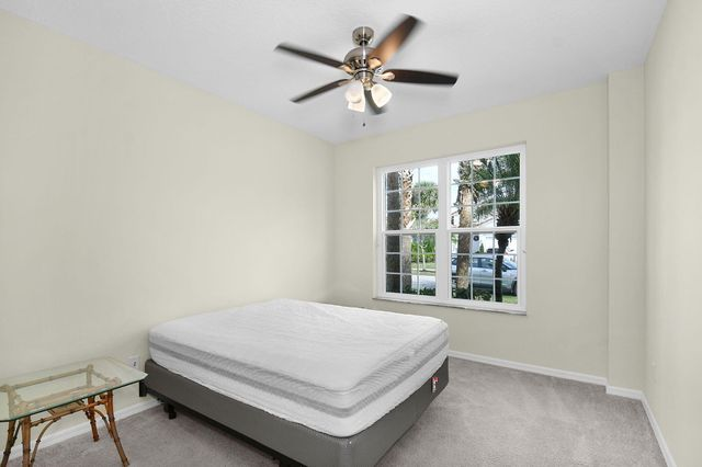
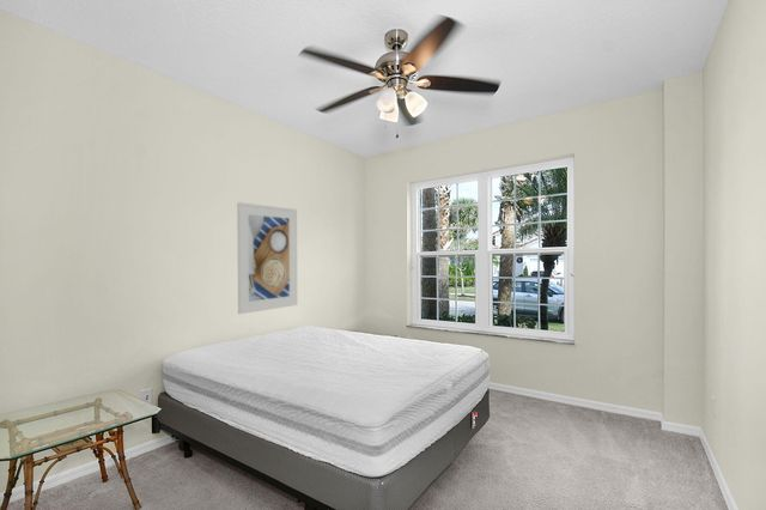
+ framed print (269, 257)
